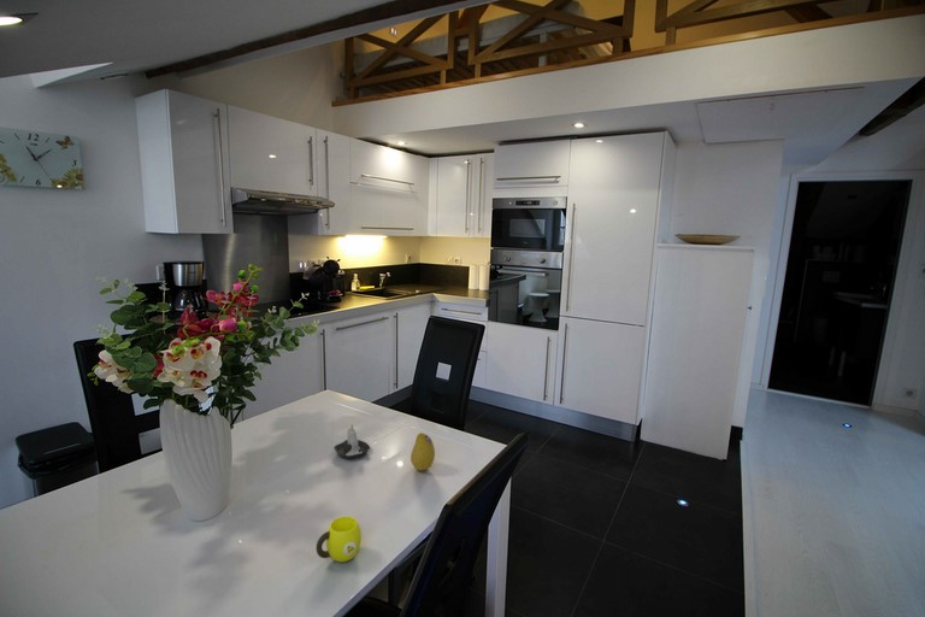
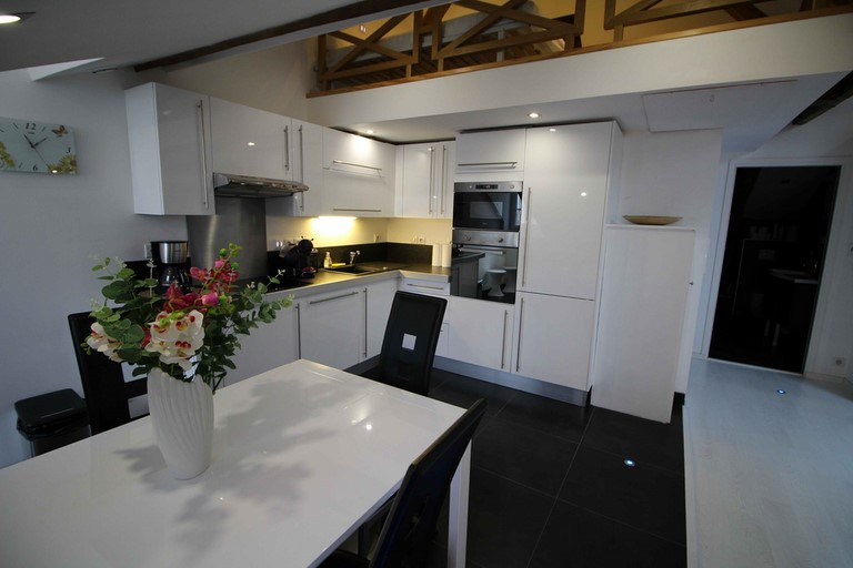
- candle (353, 439)
- cup (338, 541)
- fruit (422, 451)
